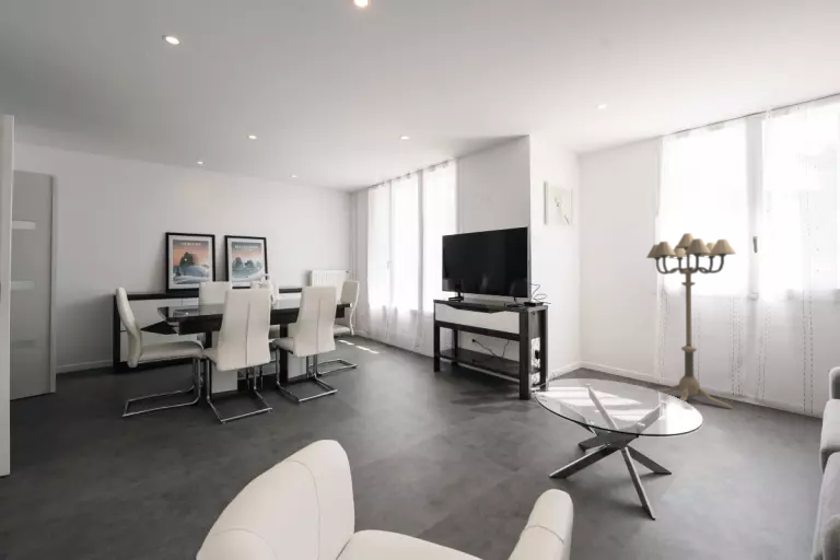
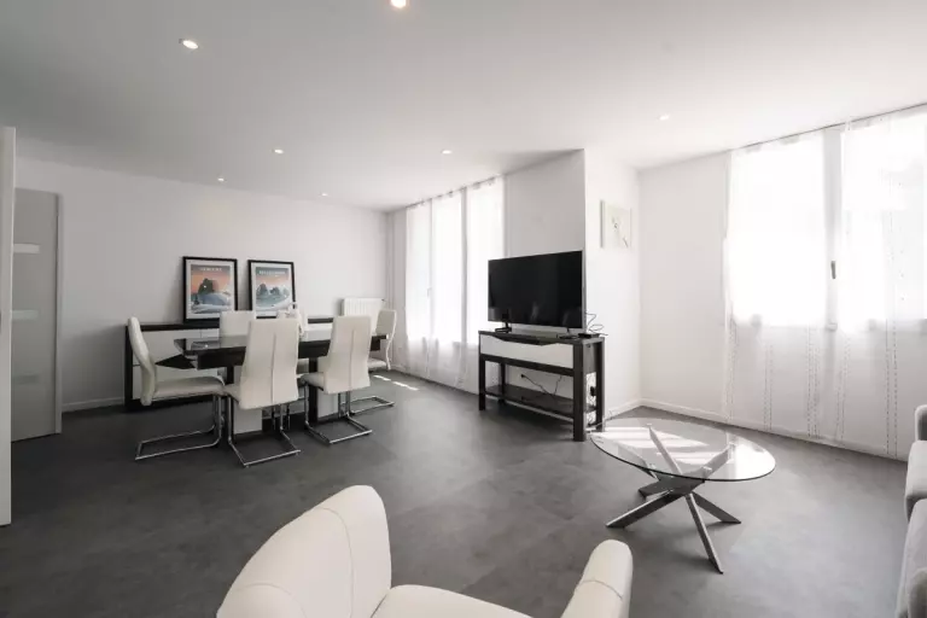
- floor lamp (688, 316)
